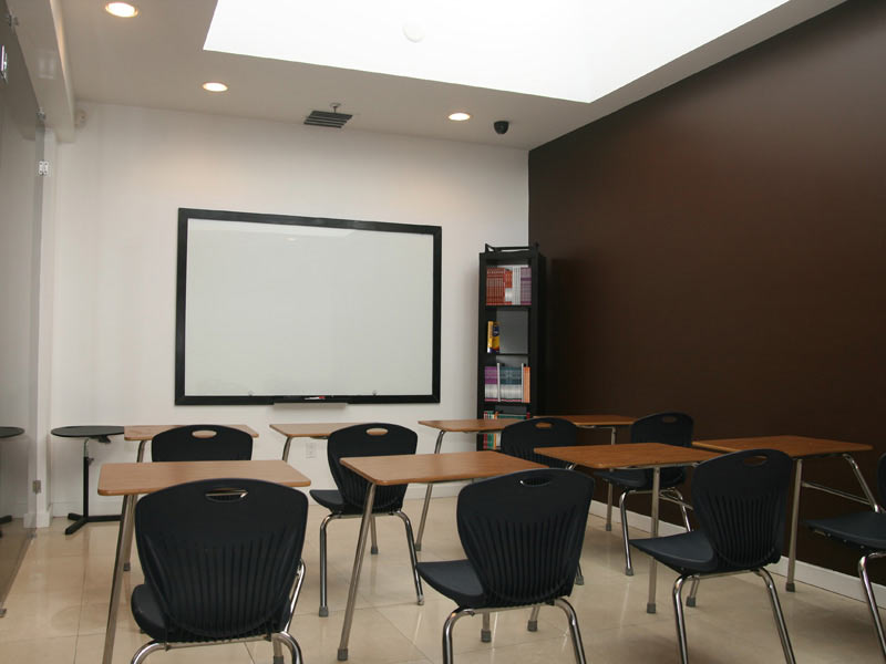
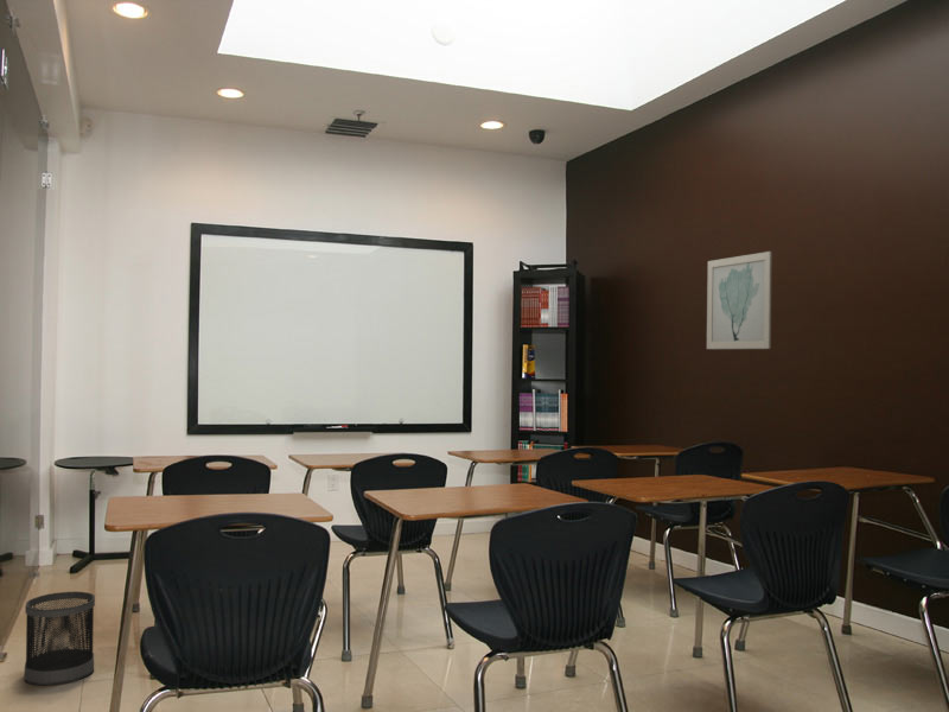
+ wall art (737, 303)
+ wastebasket (59, 636)
